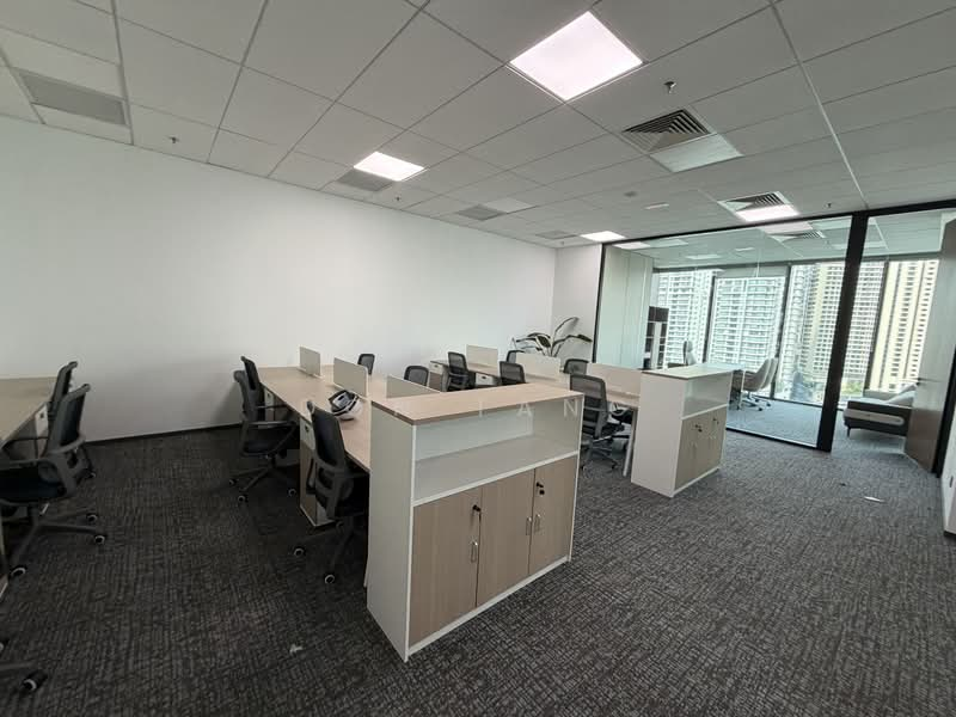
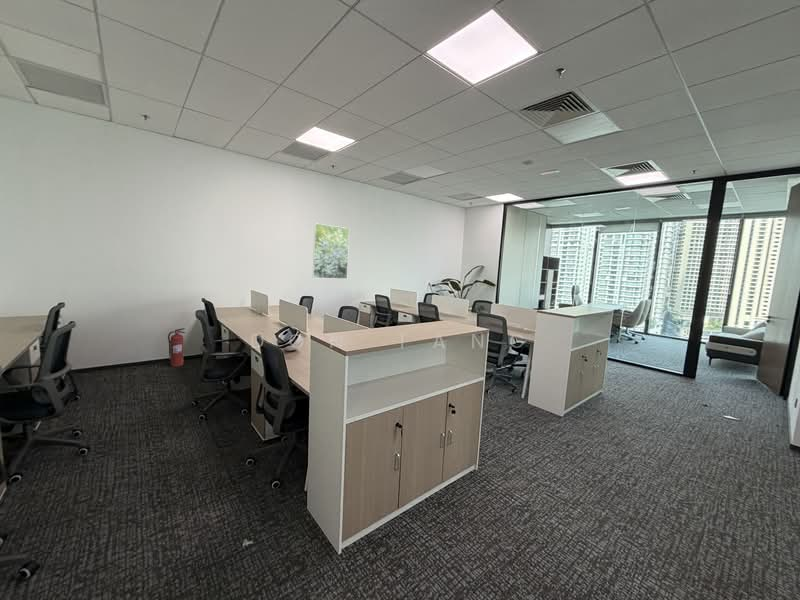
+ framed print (331, 252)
+ fire extinguisher (176, 346)
